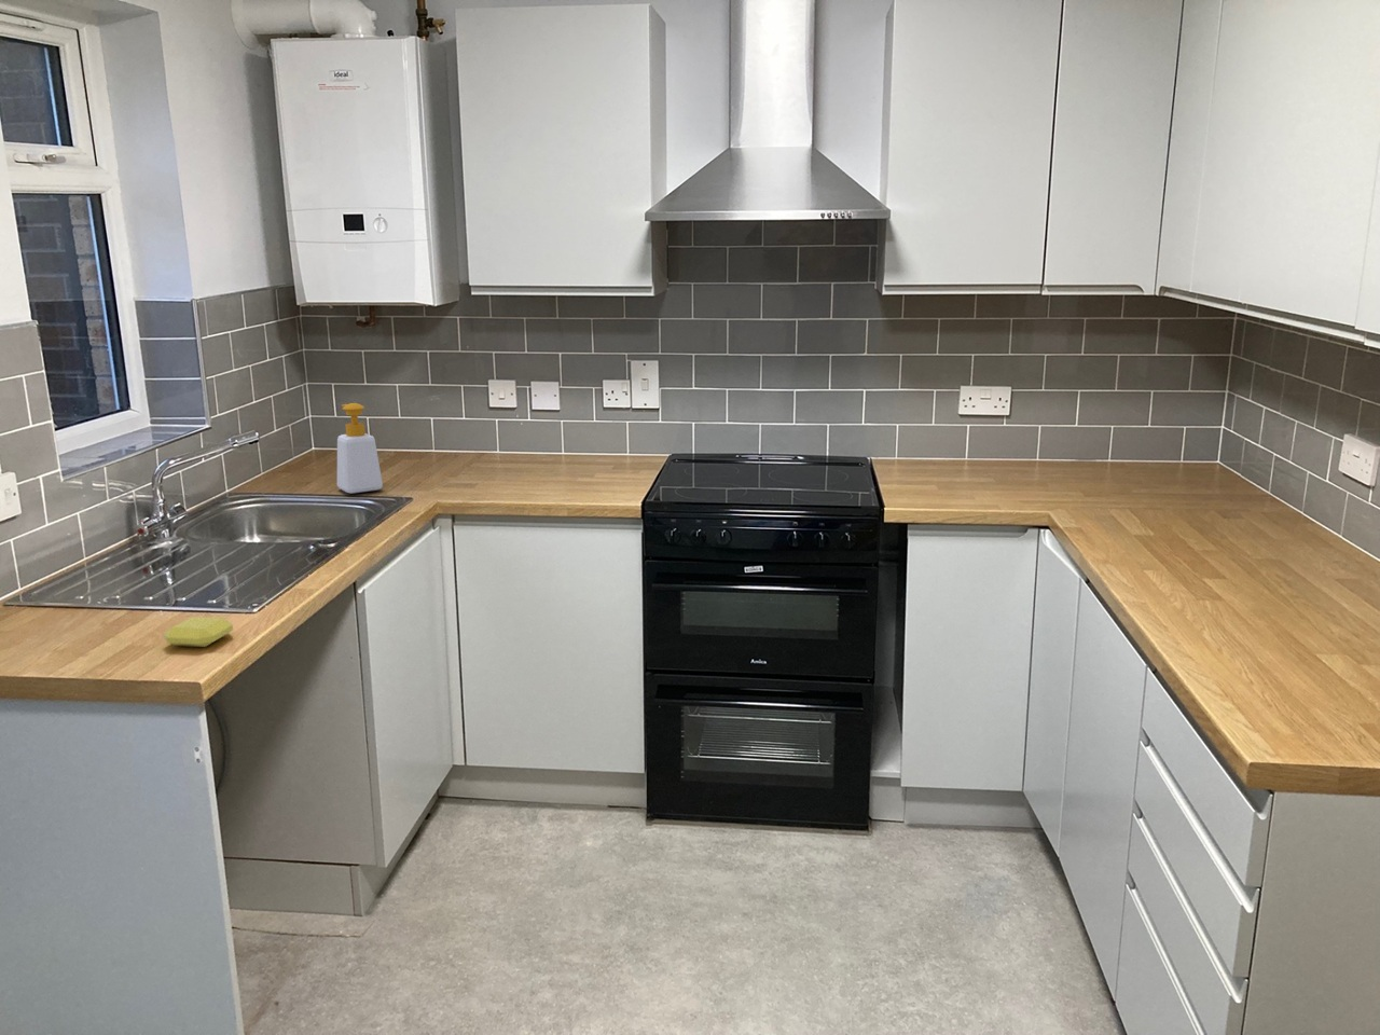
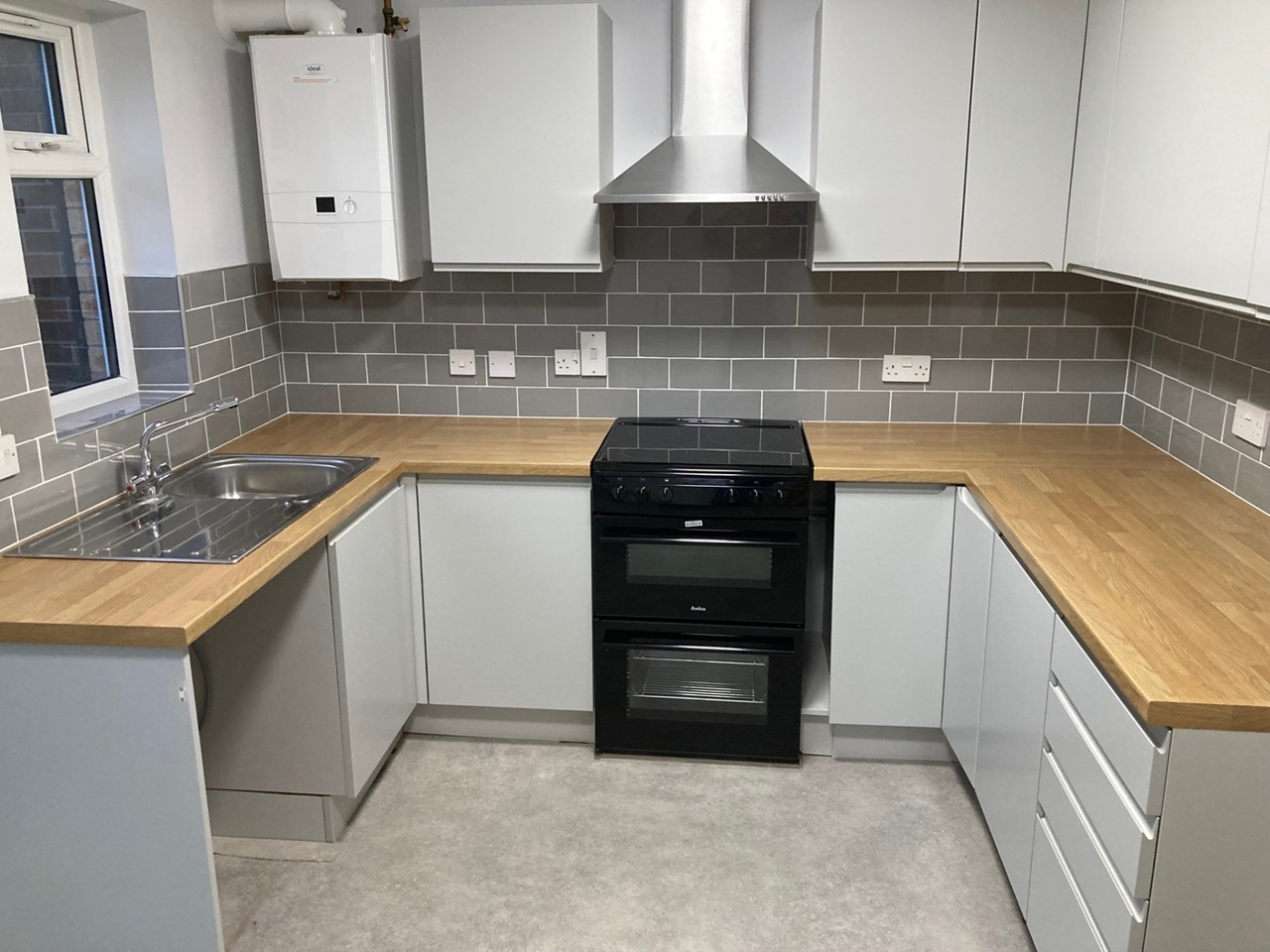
- soap bottle (353, 446)
- soap bar (199, 631)
